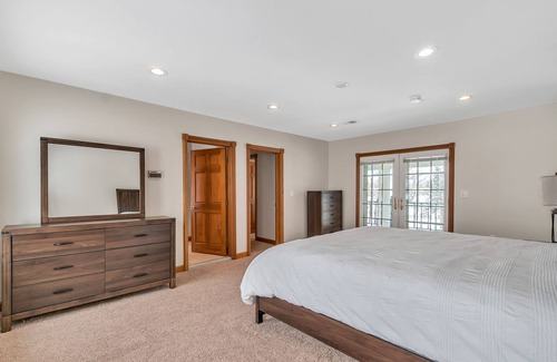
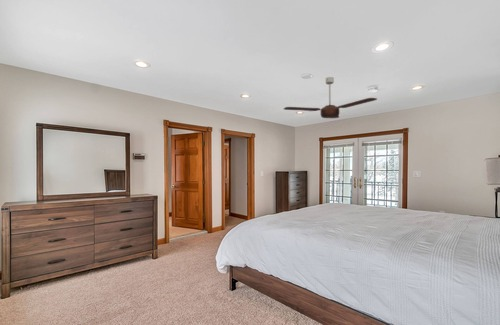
+ ceiling fan (329, 99)
